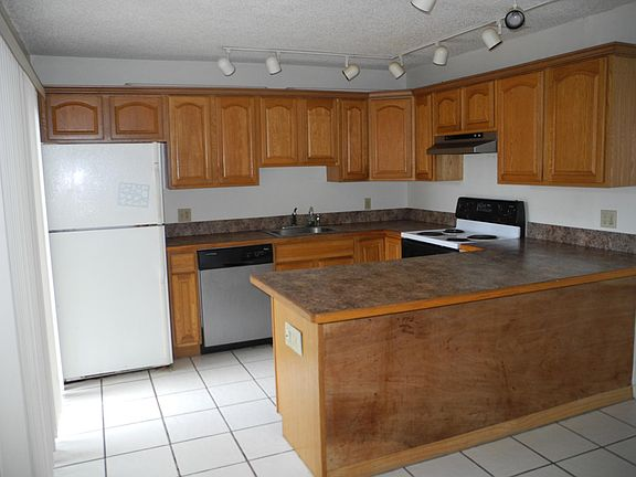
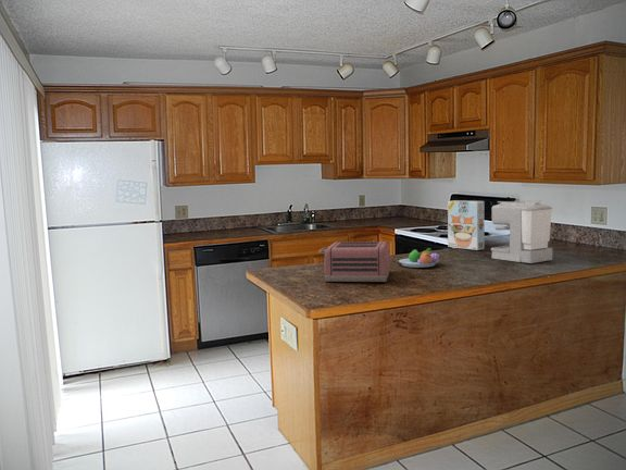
+ fruit bowl (418, 257)
+ cereal box (465, 224)
+ toaster (354, 260)
+ coffee maker (519, 230)
